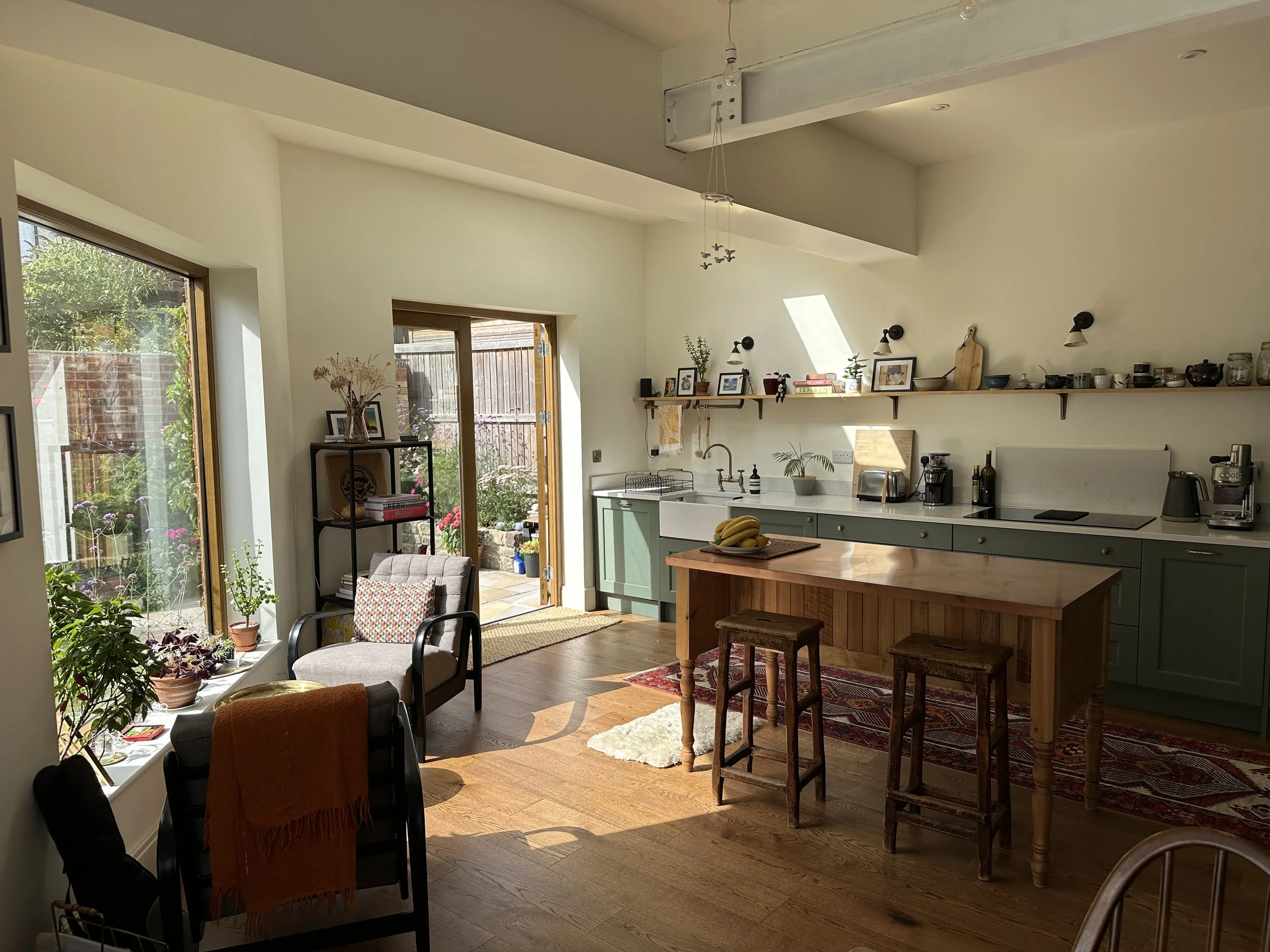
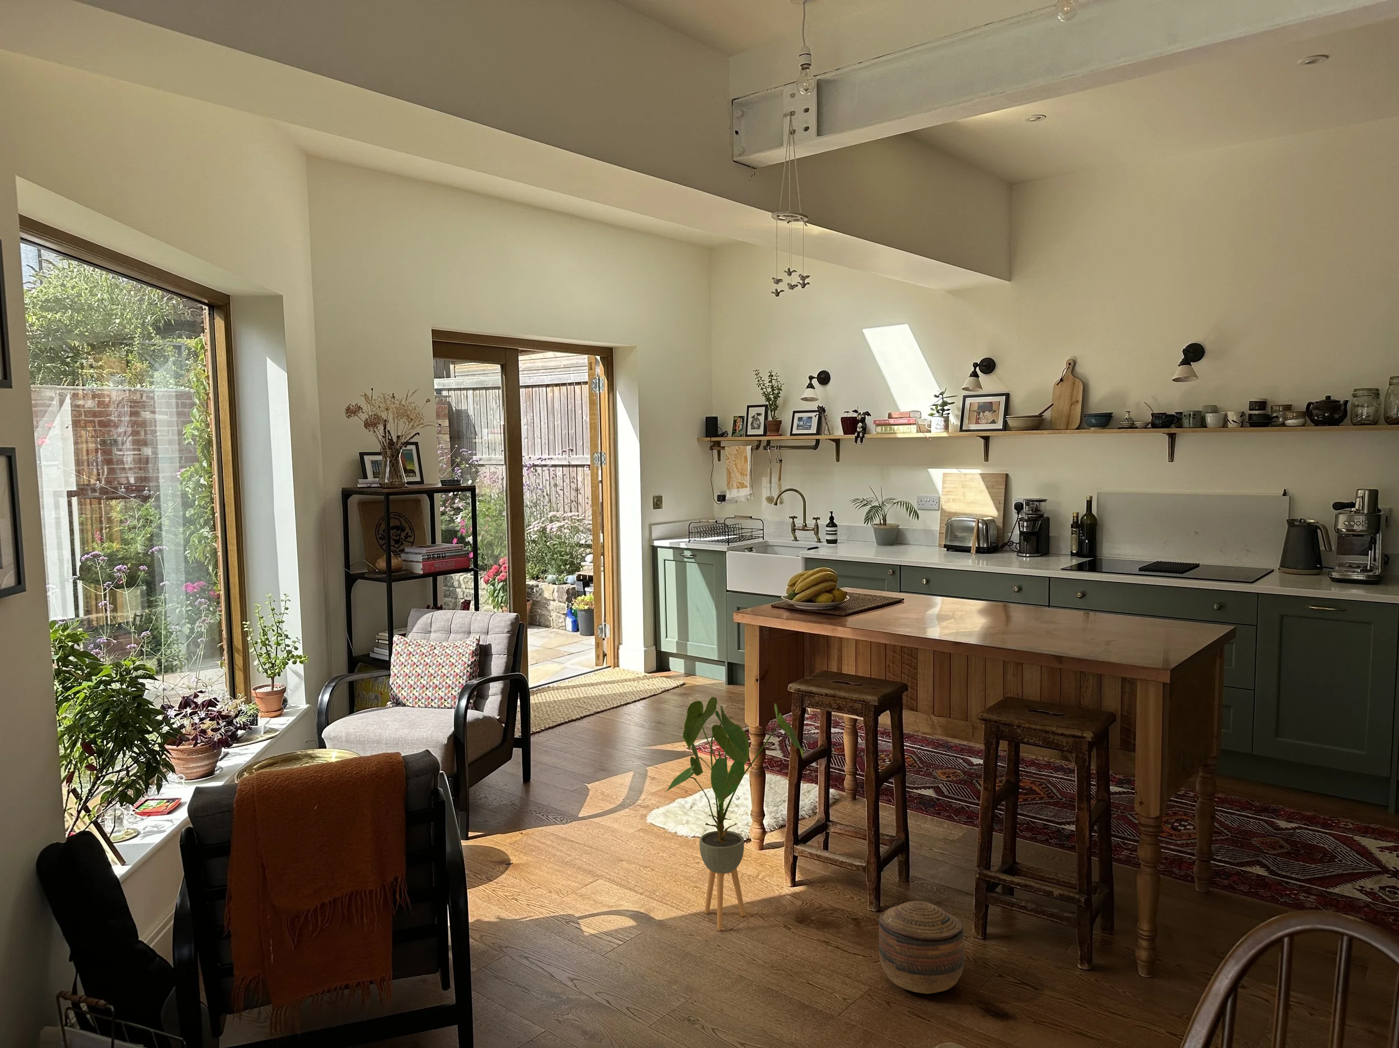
+ house plant (723, 807)
+ basket (921, 943)
